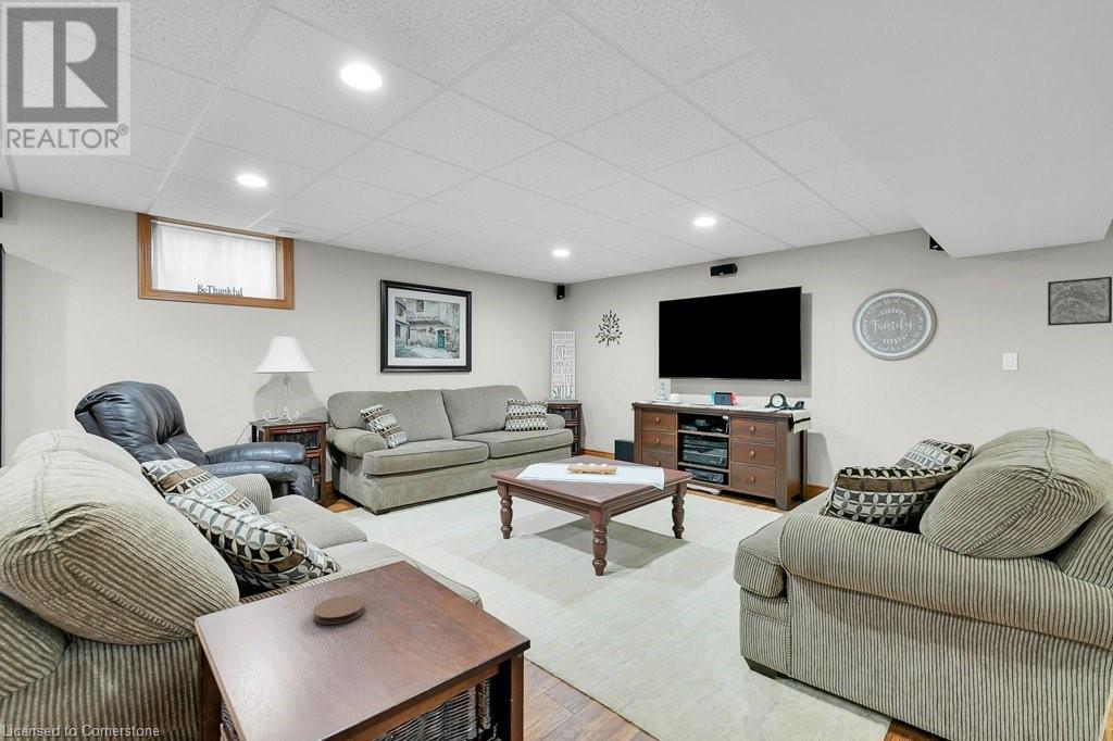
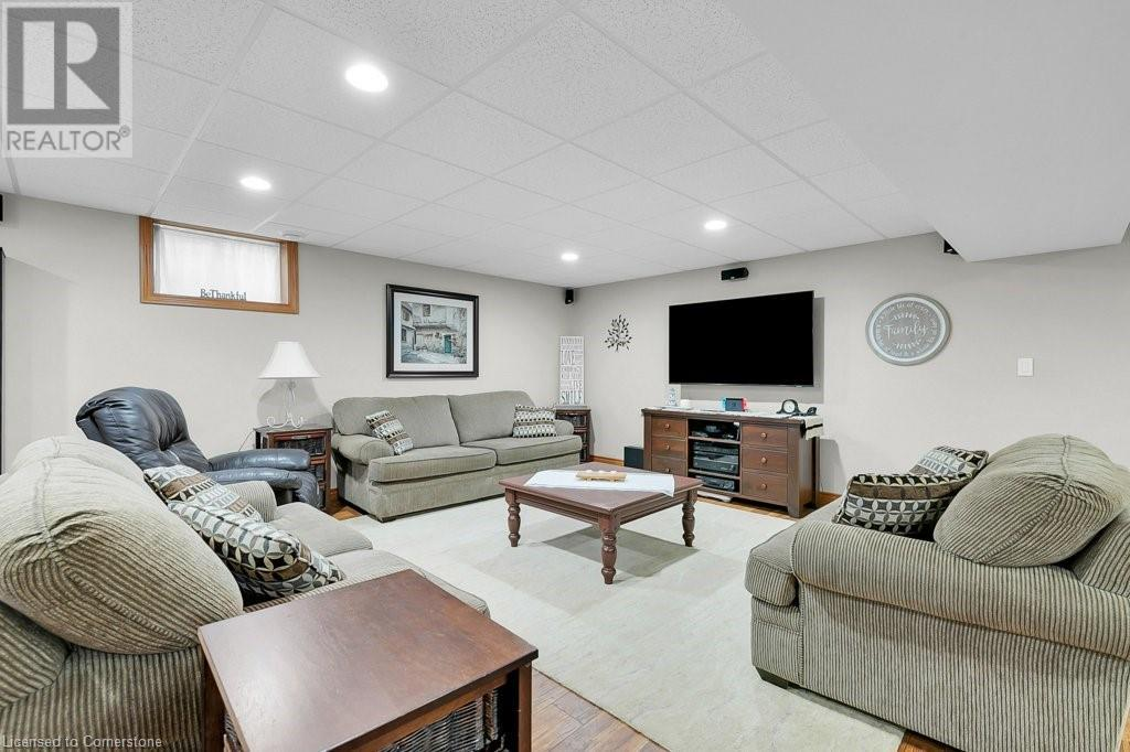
- wall art (1078, 301)
- coaster (339, 608)
